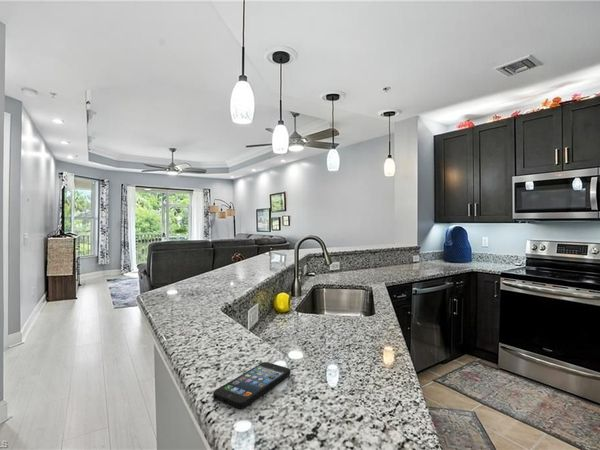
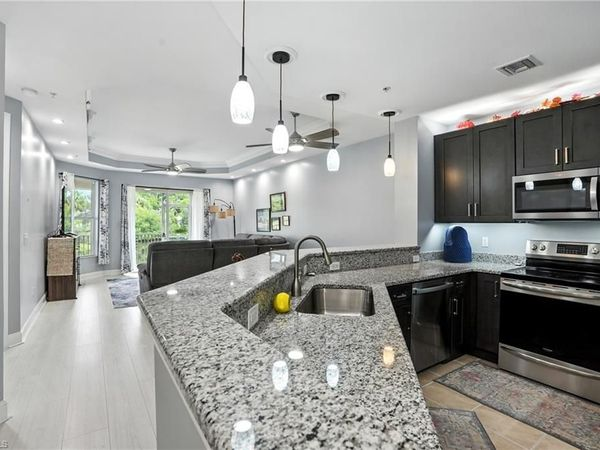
- smartphone (254, 382)
